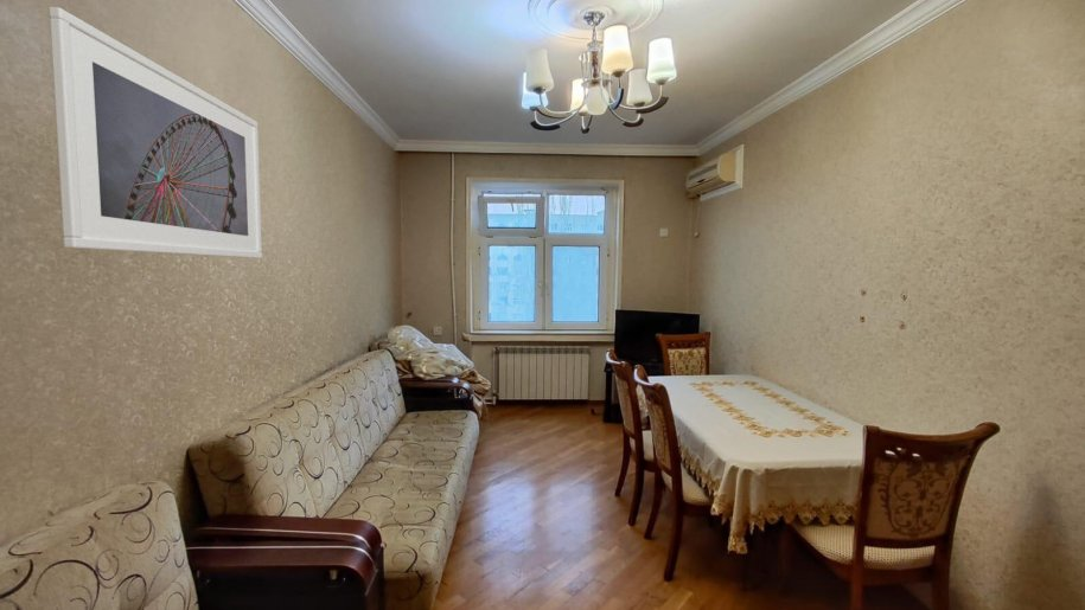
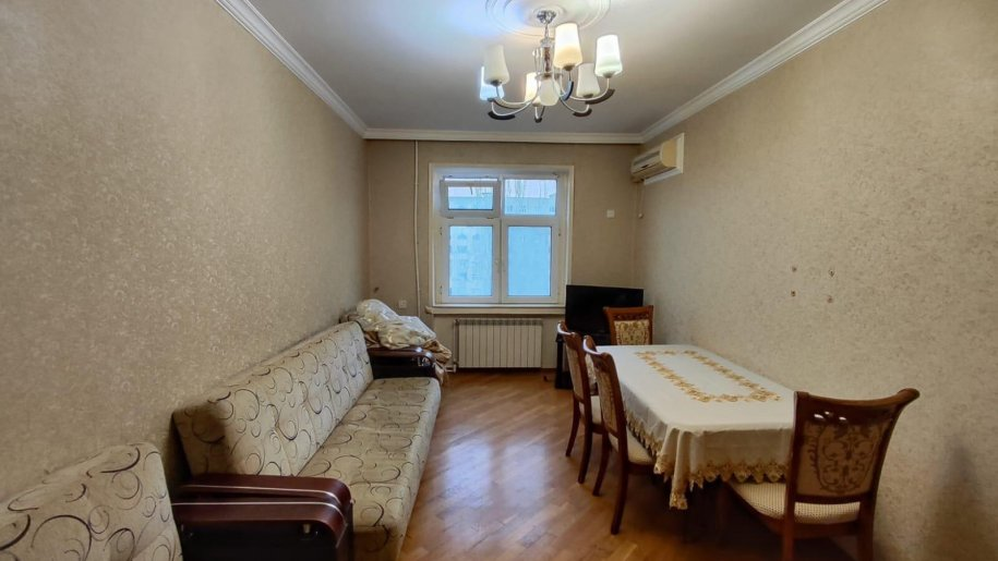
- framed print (185, 168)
